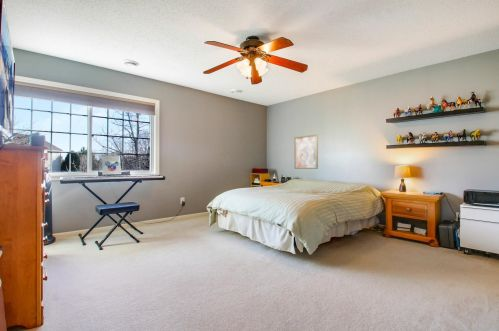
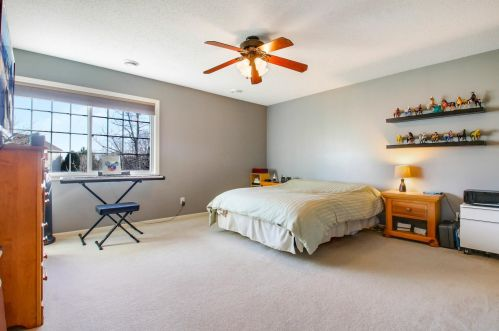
- wall art (305, 152)
